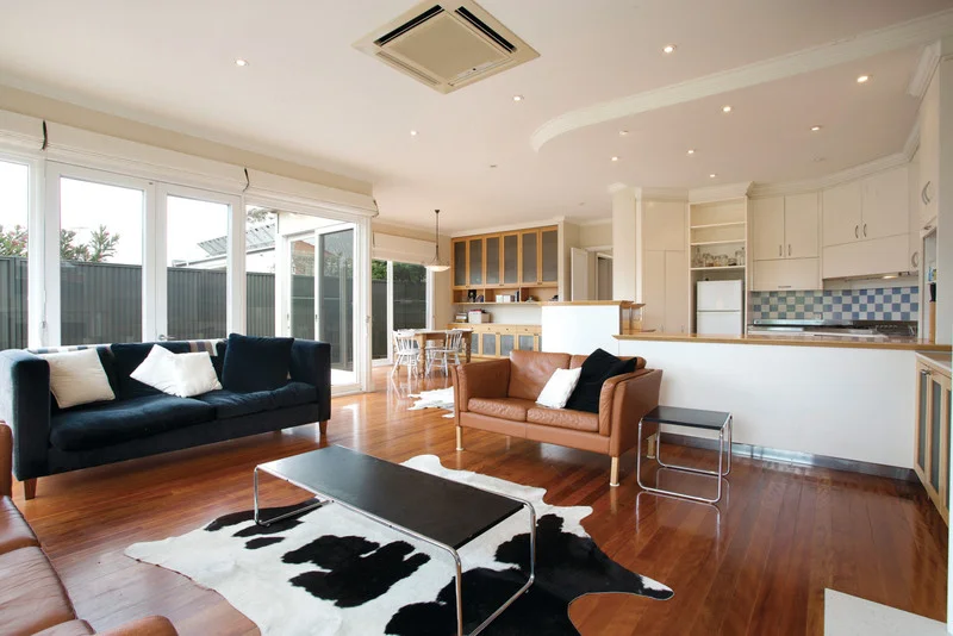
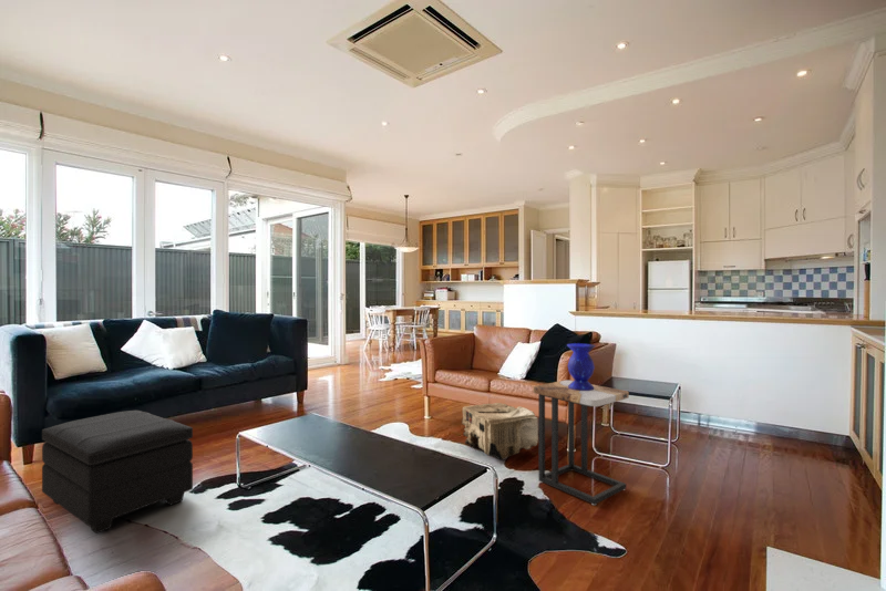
+ footstool (117, 462)
+ pouf (497, 429)
+ vase (580, 365)
+ side table (581, 436)
